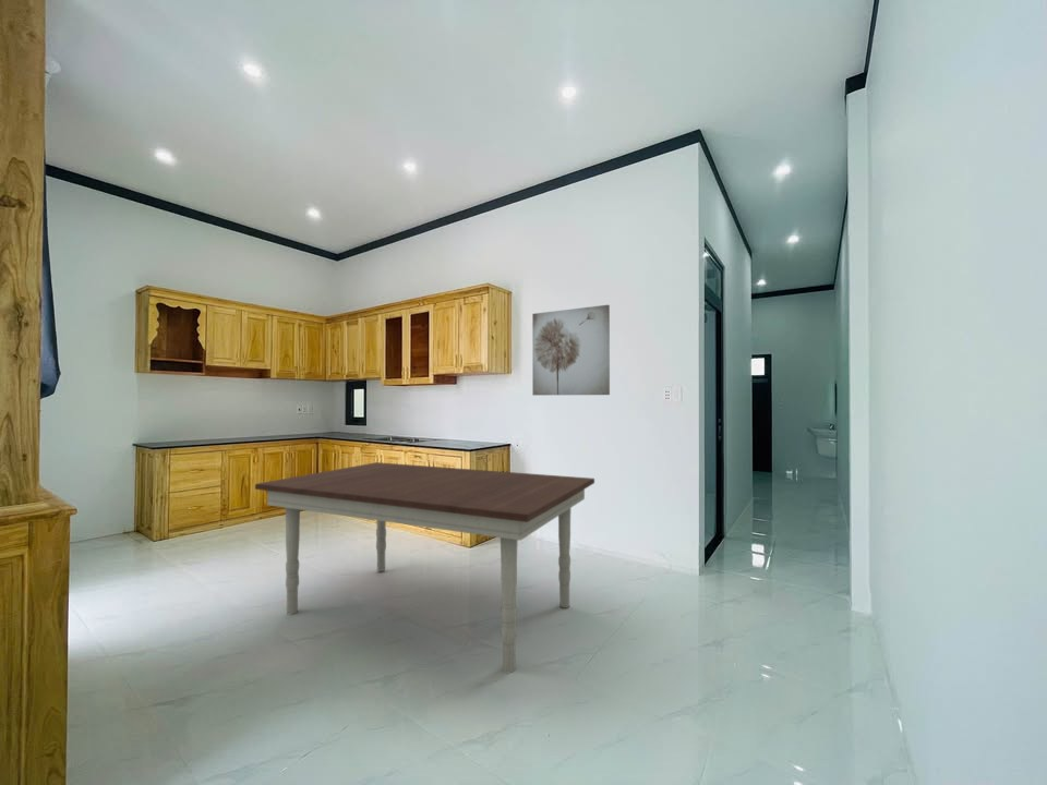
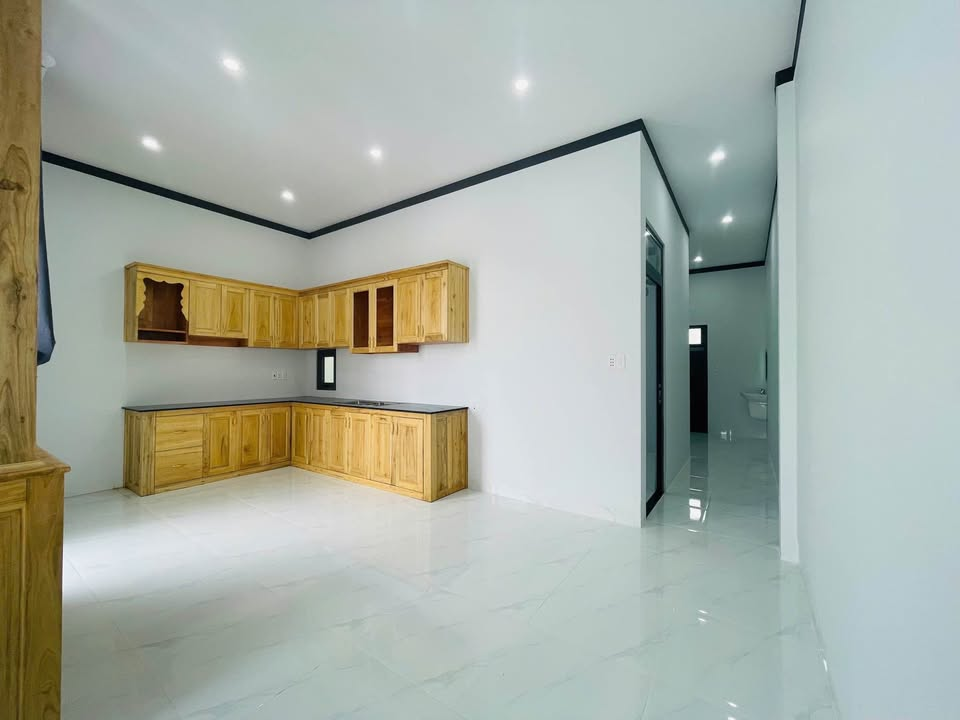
- dining table (433, 528)
- wall art (568, 352)
